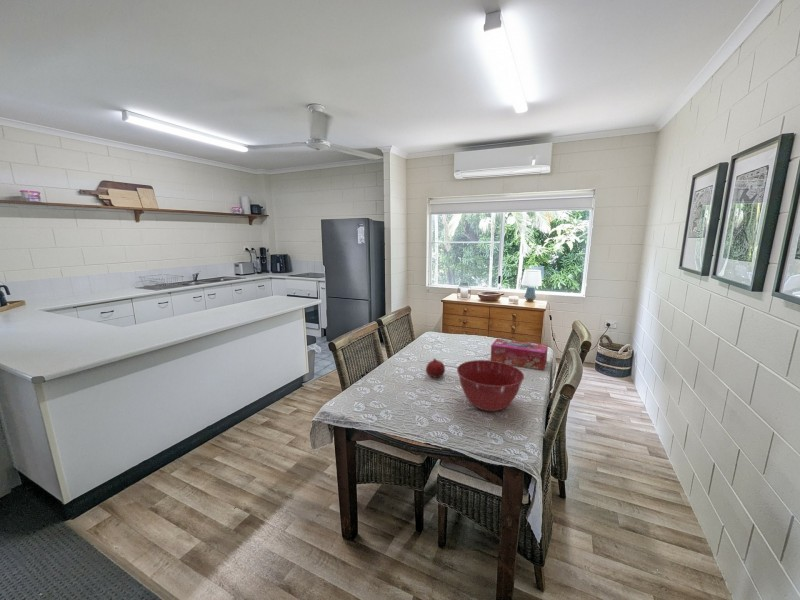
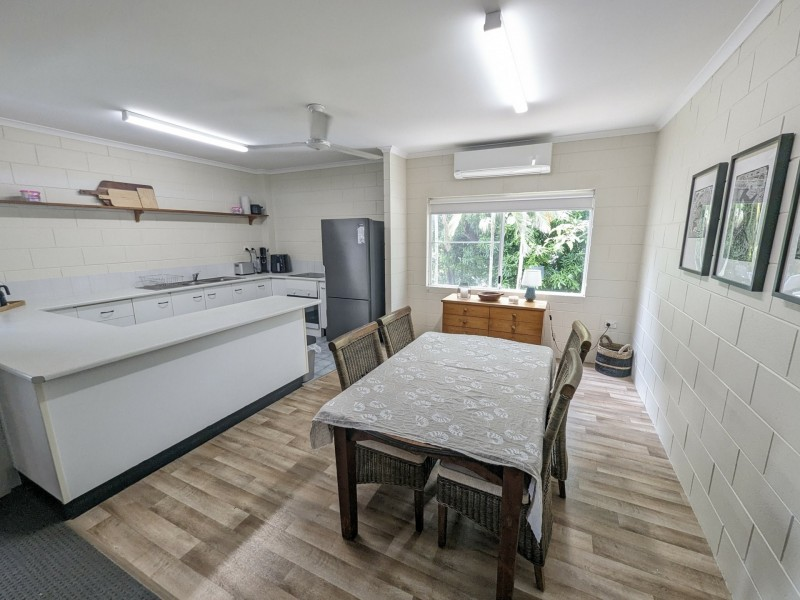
- fruit (435, 367)
- tissue box (518, 353)
- mixing bowl (489, 387)
